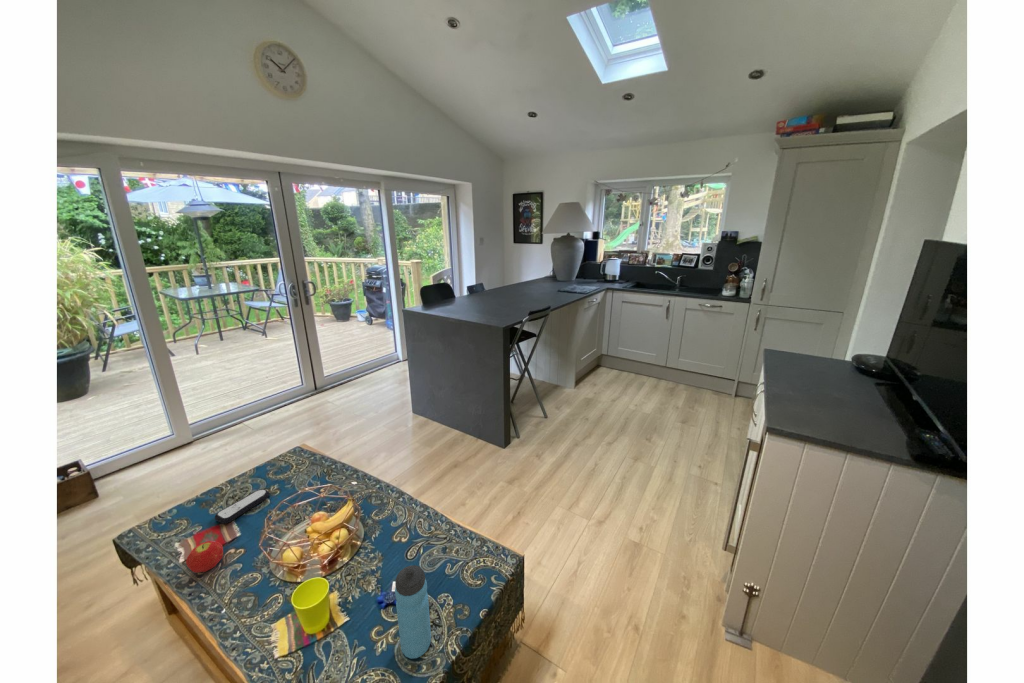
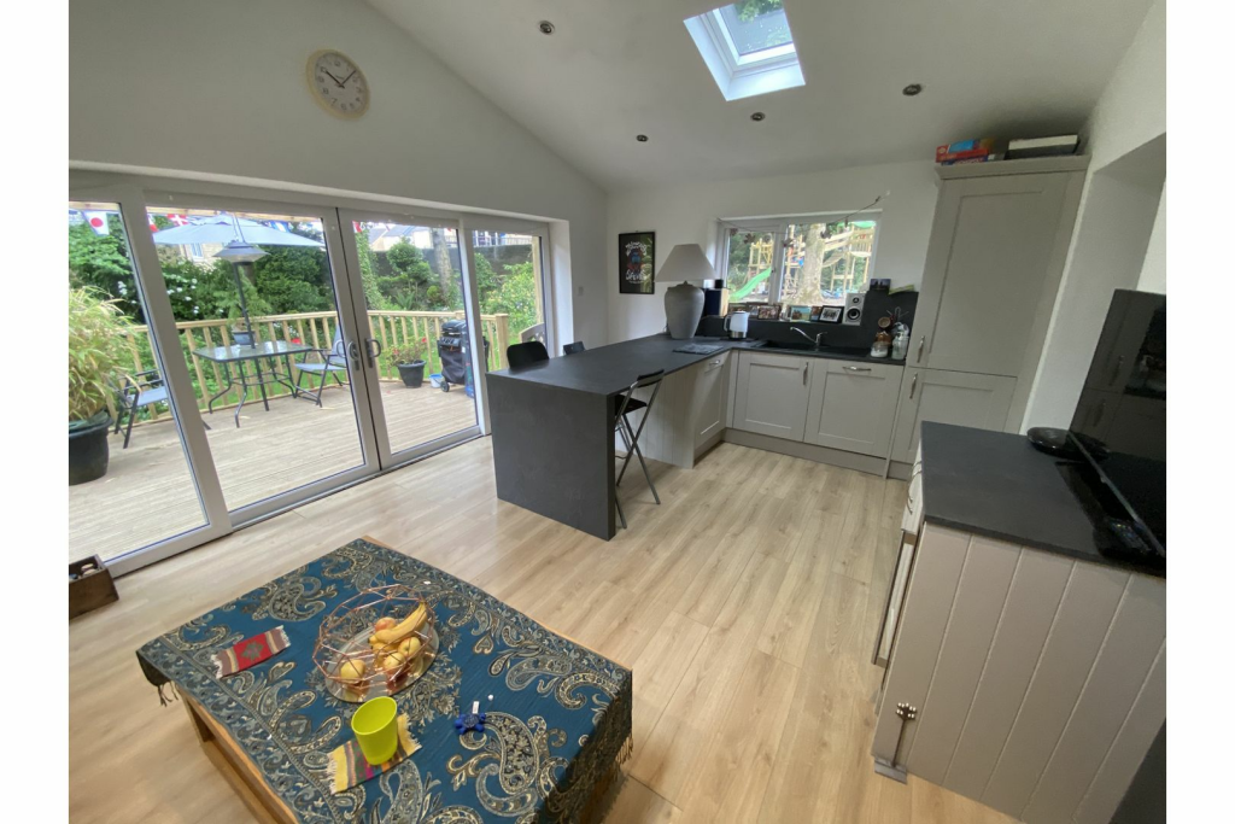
- water bottle (413, 608)
- remote control (243, 504)
- fruit (205, 555)
